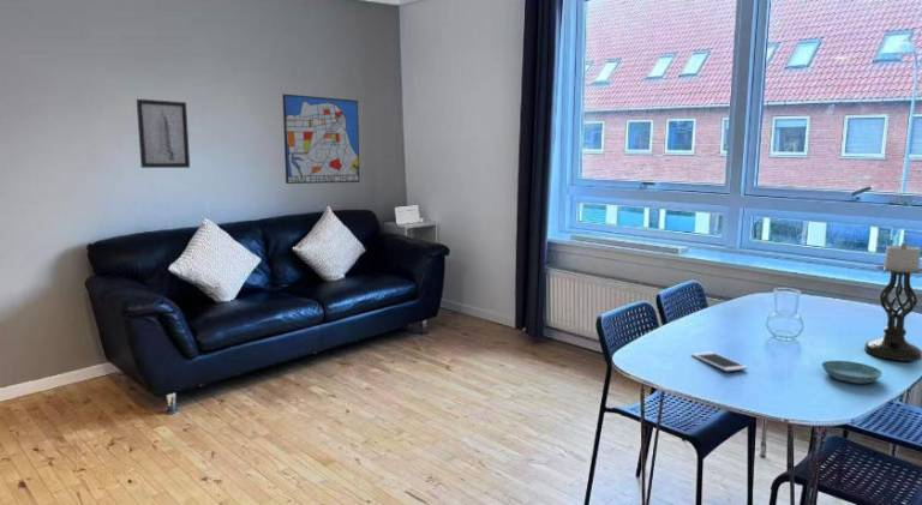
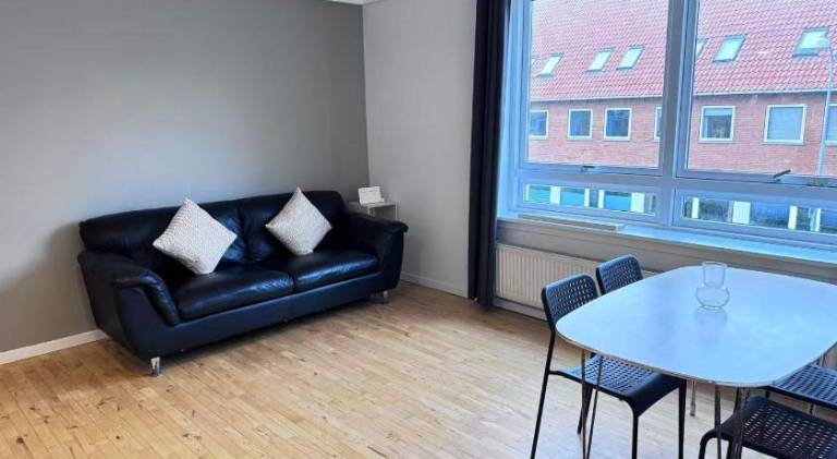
- candle holder (898, 299)
- saucer (850, 372)
- cell phone (718, 361)
- wall art (163, 134)
- wall art (323, 140)
